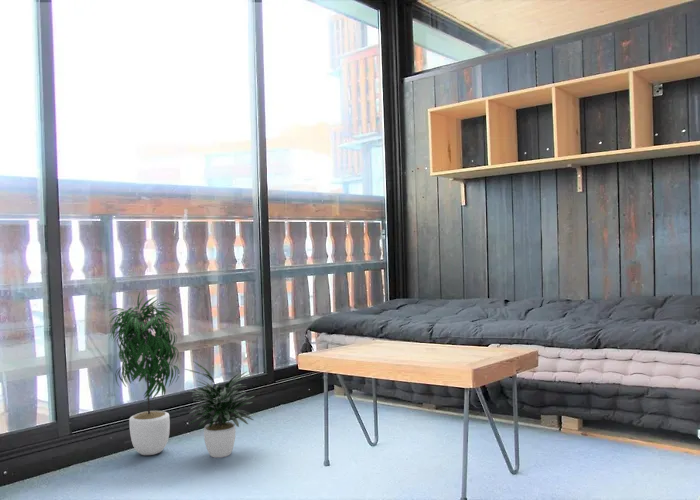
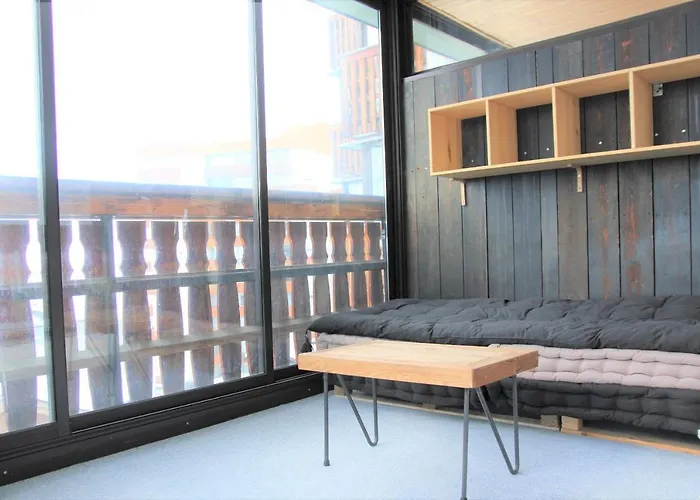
- potted plant (177, 371)
